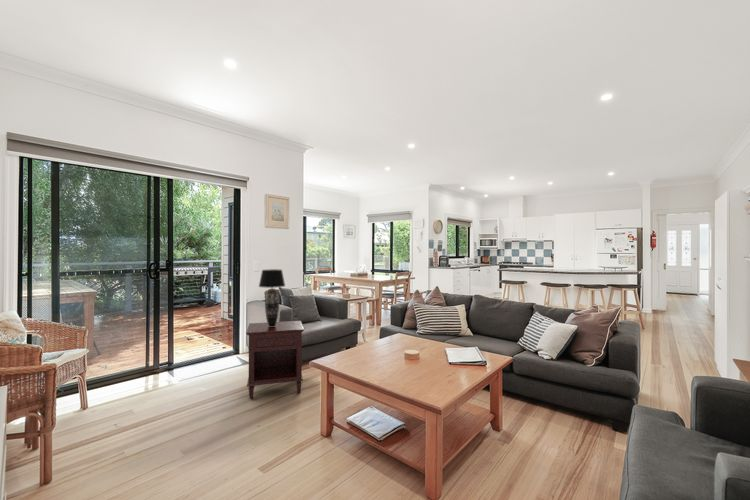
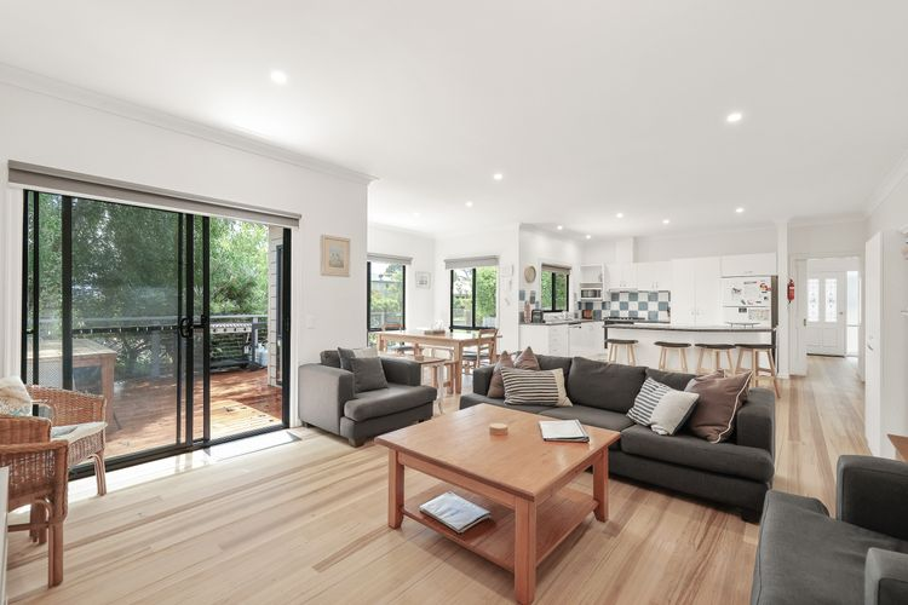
- nightstand (275, 357)
- table lamp (272, 298)
